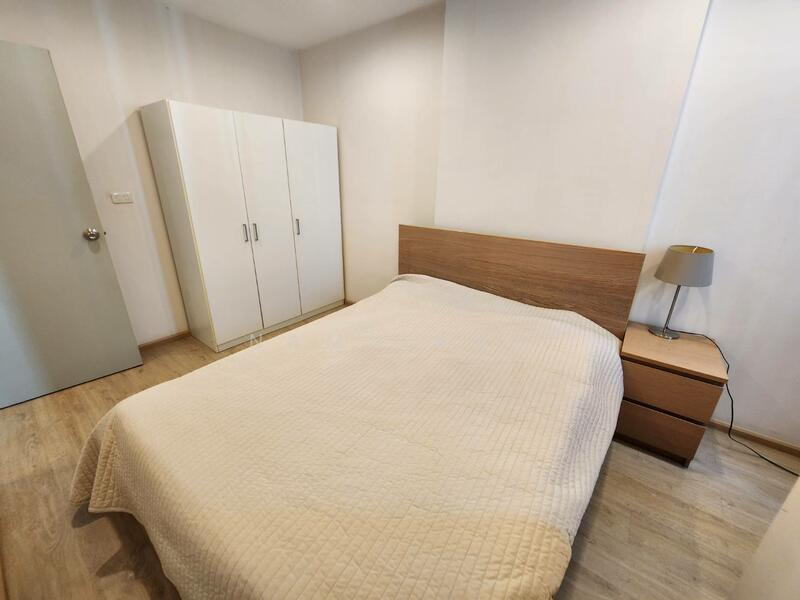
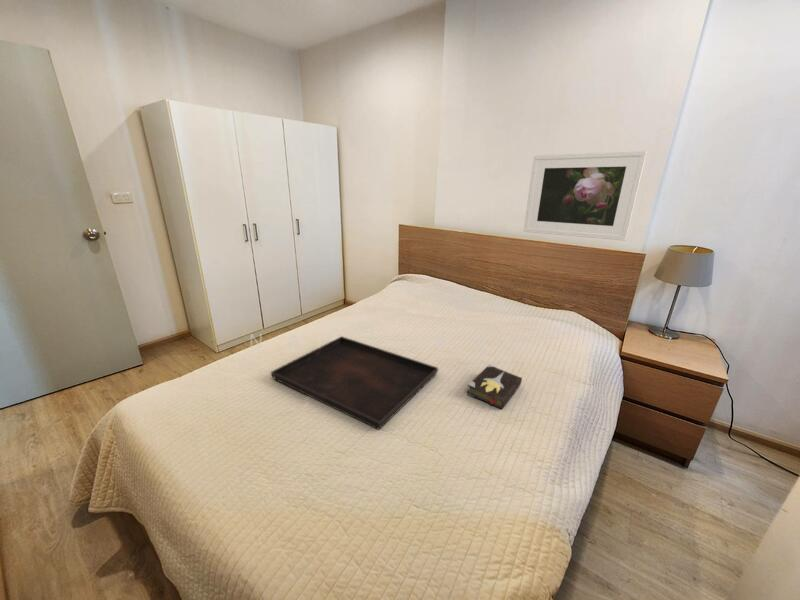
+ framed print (577, 196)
+ serving tray (356, 373)
+ hardback book (495, 384)
